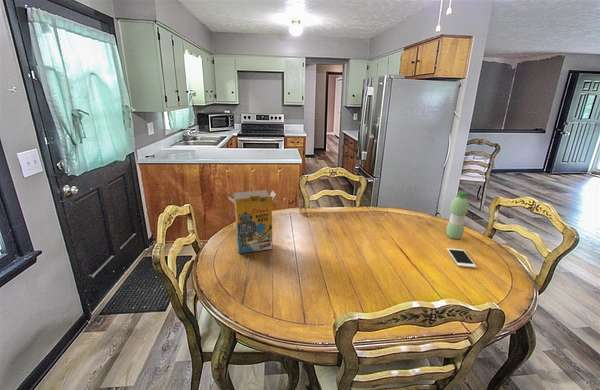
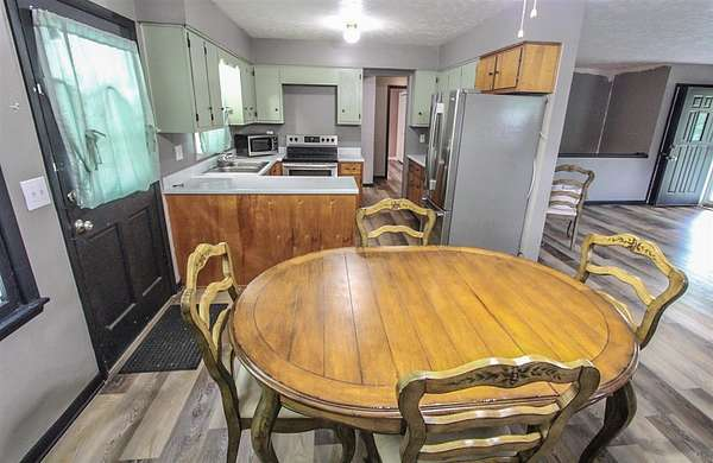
- cell phone (460, 257)
- water bottle (457, 215)
- cereal box (252, 220)
